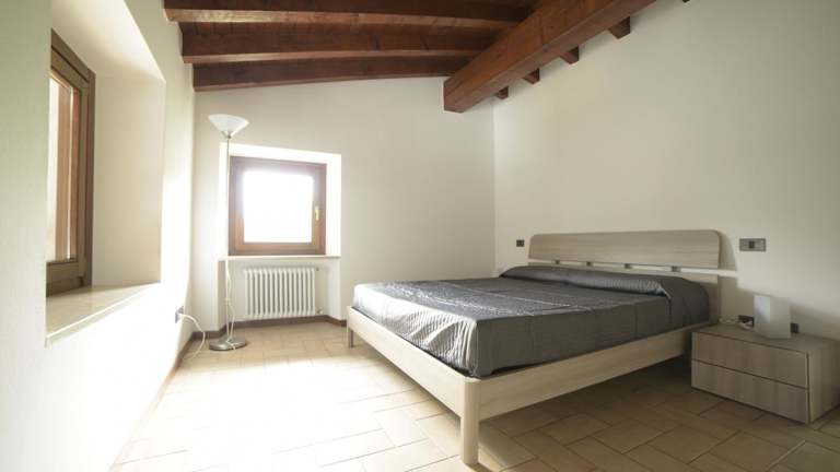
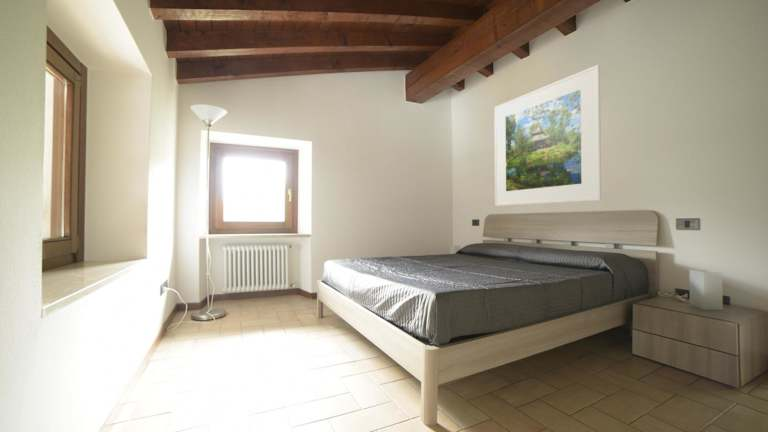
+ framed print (539, 146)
